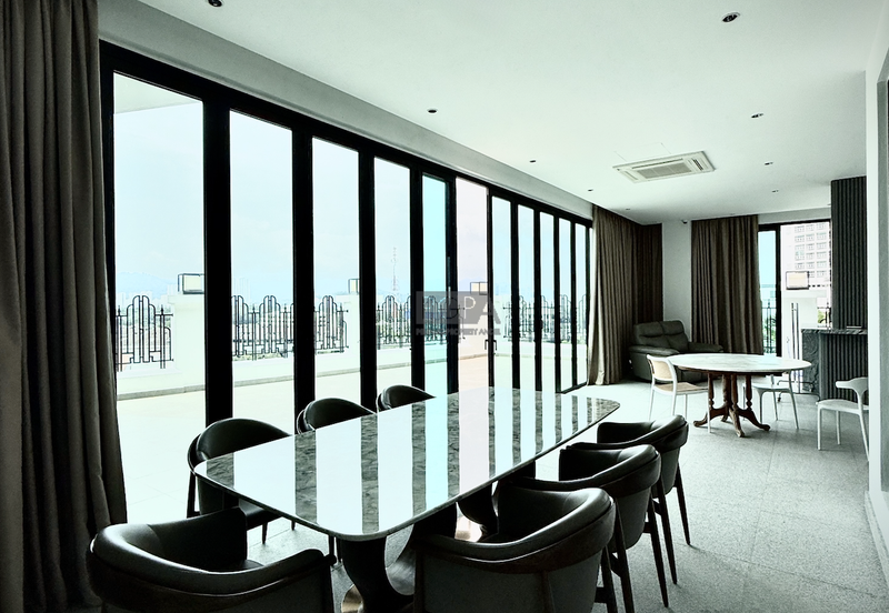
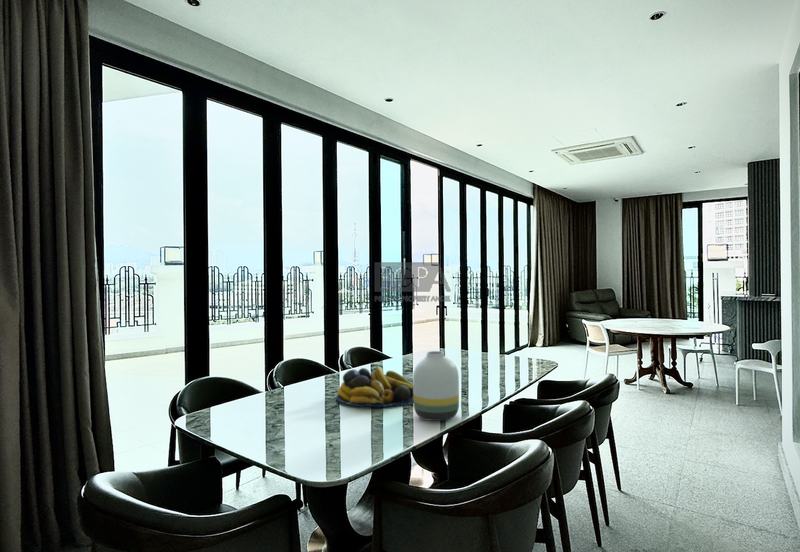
+ fruit bowl (376, 383)
+ vase (435, 384)
